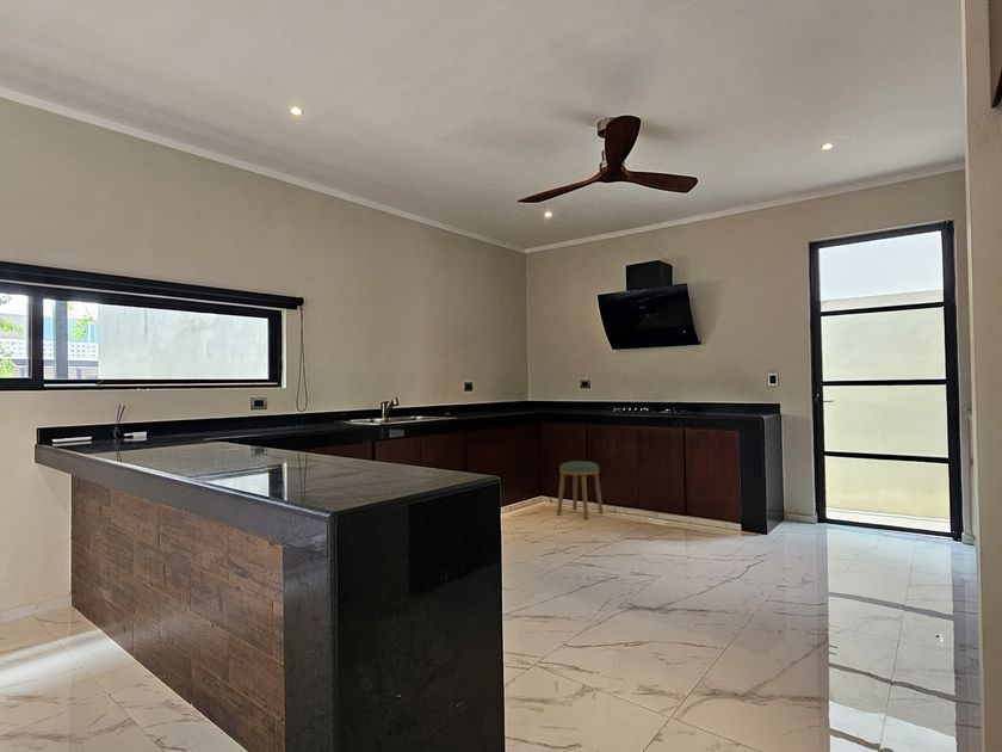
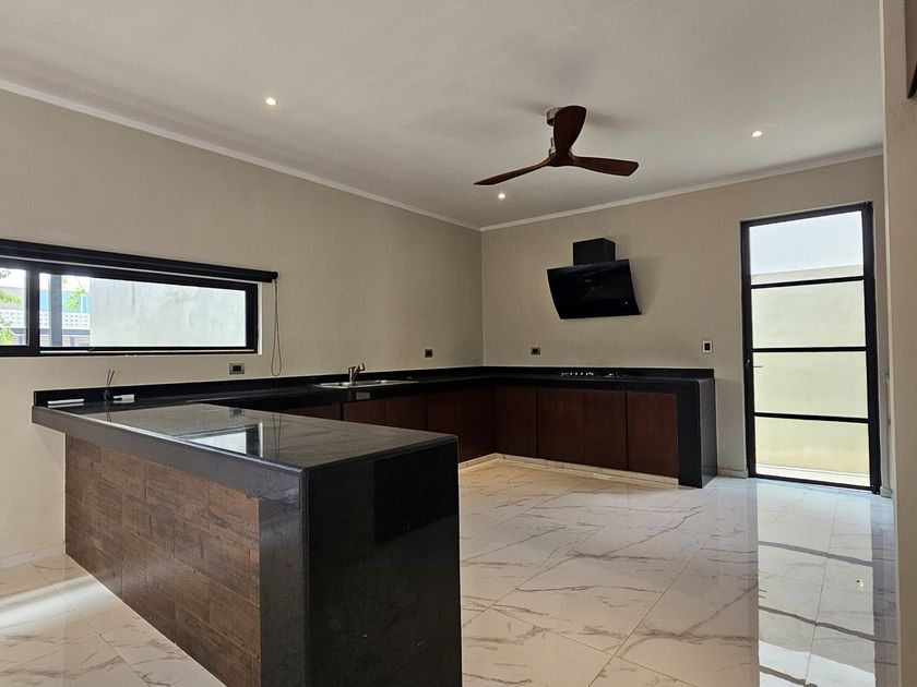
- stool (582, 487)
